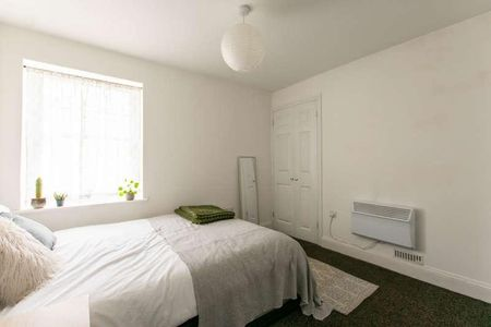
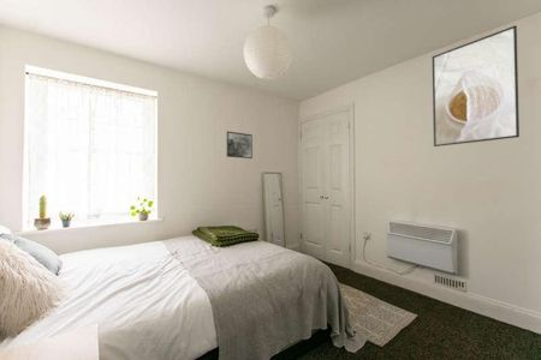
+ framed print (470, 92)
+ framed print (239, 145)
